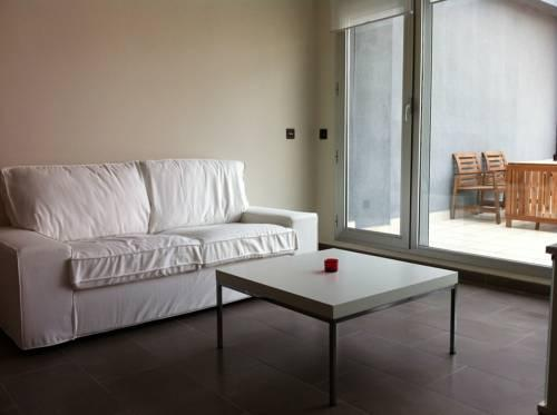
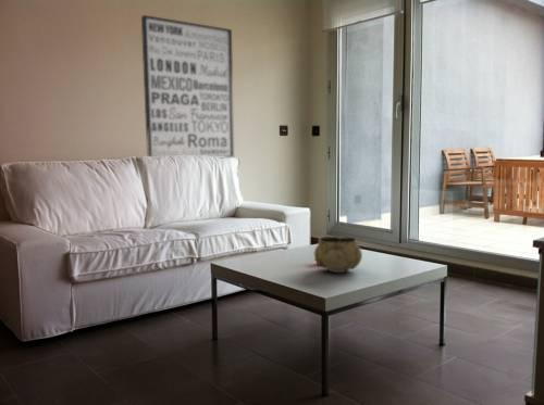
+ decorative bowl (337, 254)
+ wall art (190, 91)
